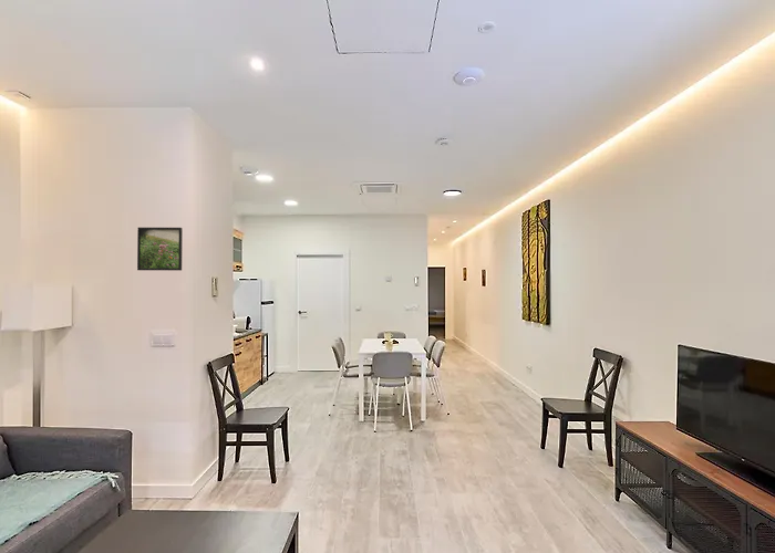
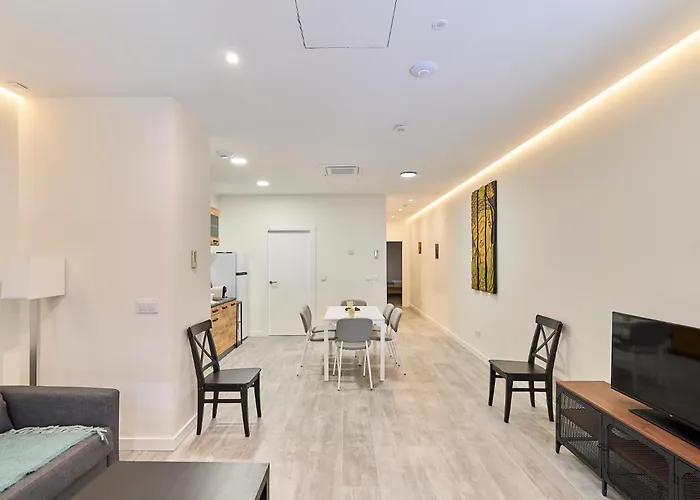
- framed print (159, 249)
